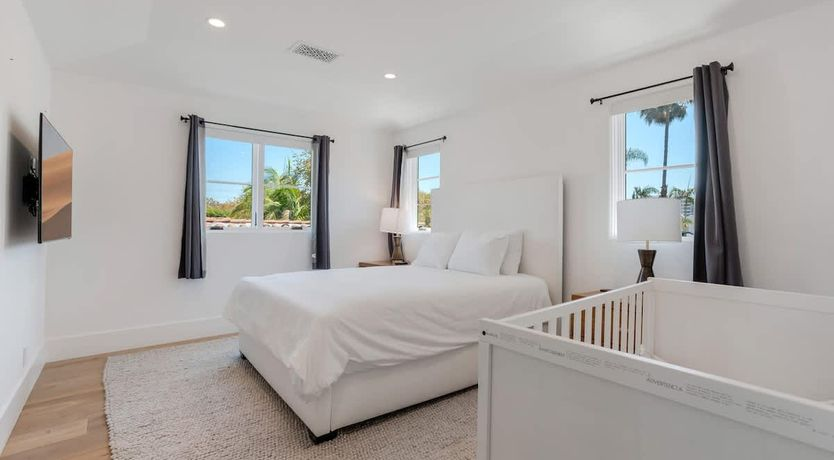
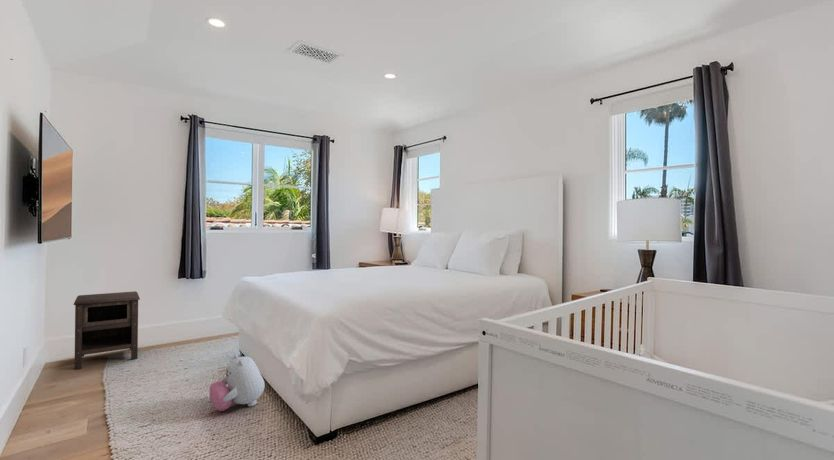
+ plush toy (238, 381)
+ nightstand (107, 327)
